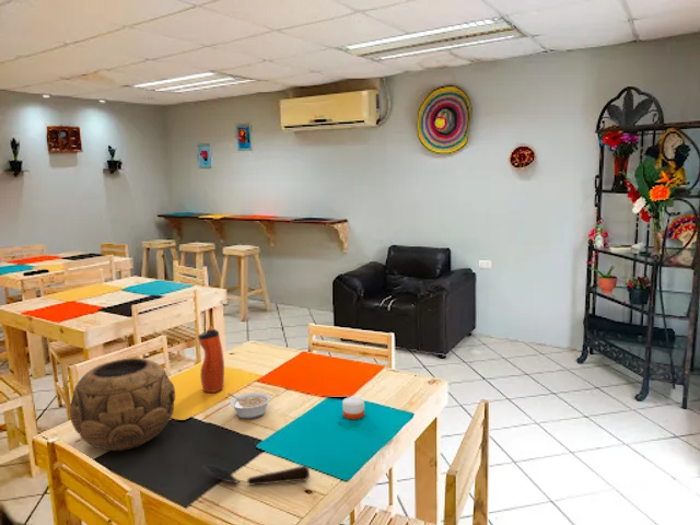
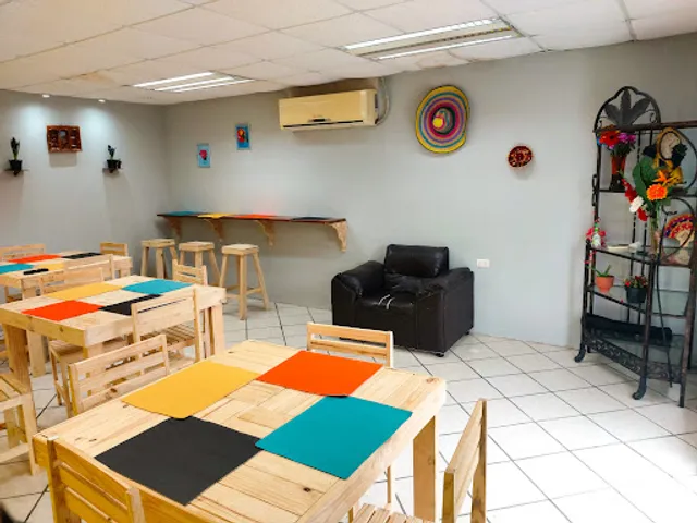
- decorative bowl (125, 402)
- water bottle (211, 358)
- spoon (255, 476)
- candle (353, 400)
- legume (248, 405)
